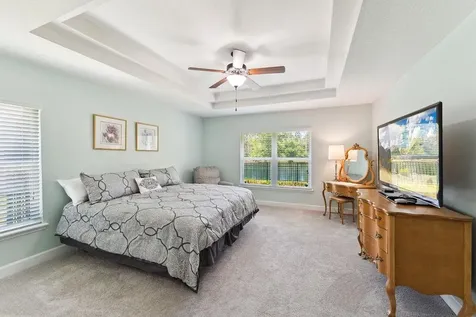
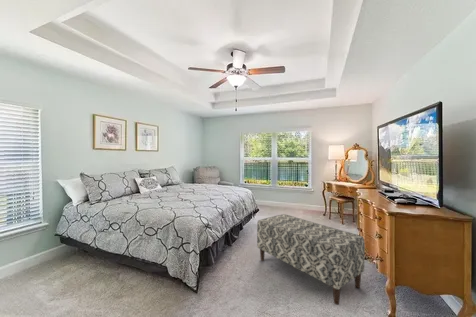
+ bench (304, 249)
